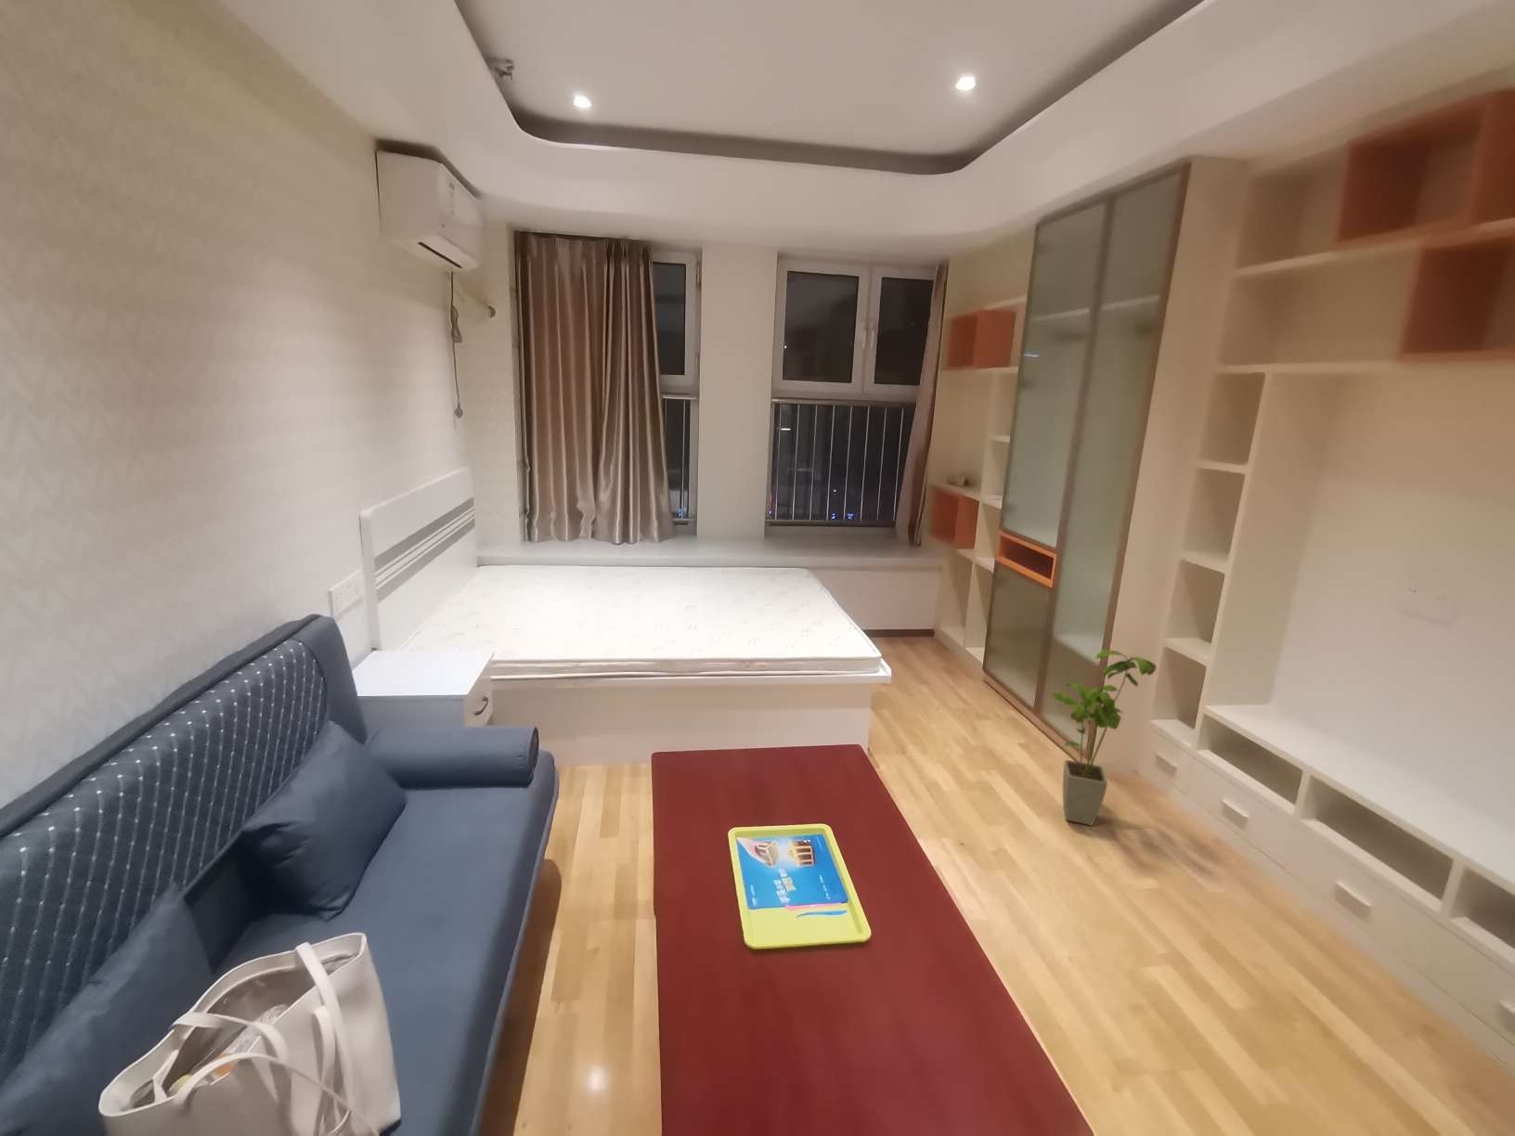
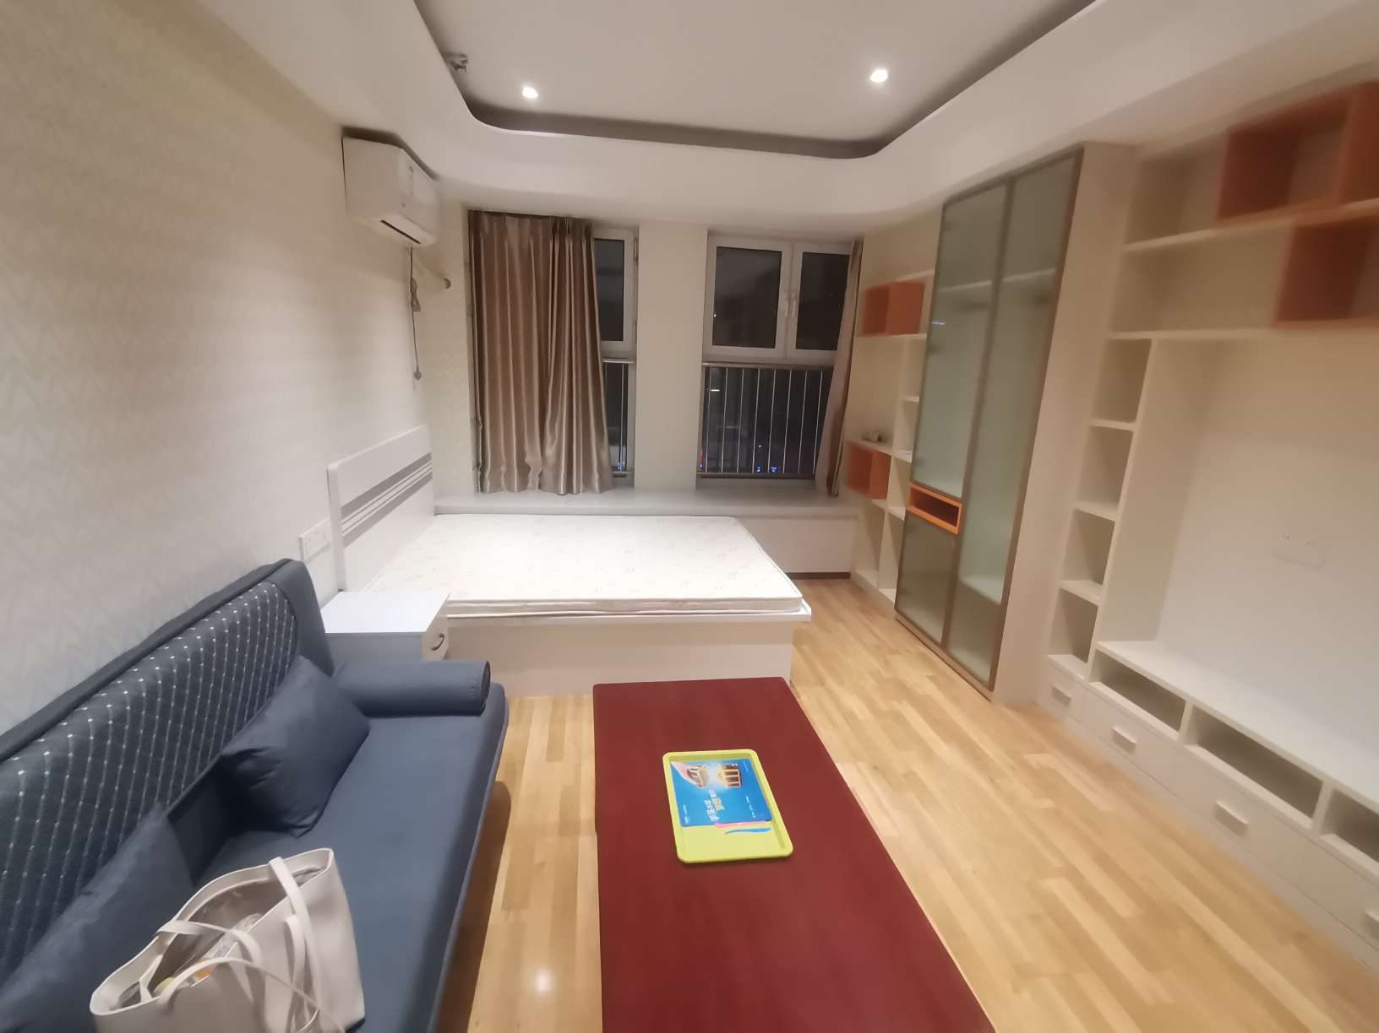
- house plant (1095, 733)
